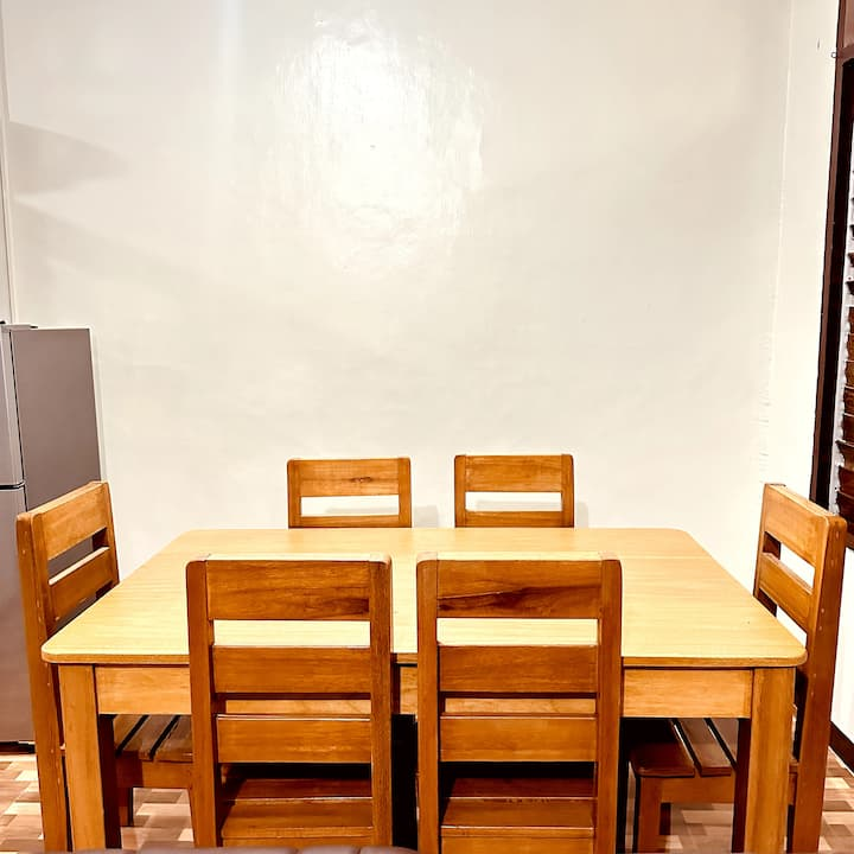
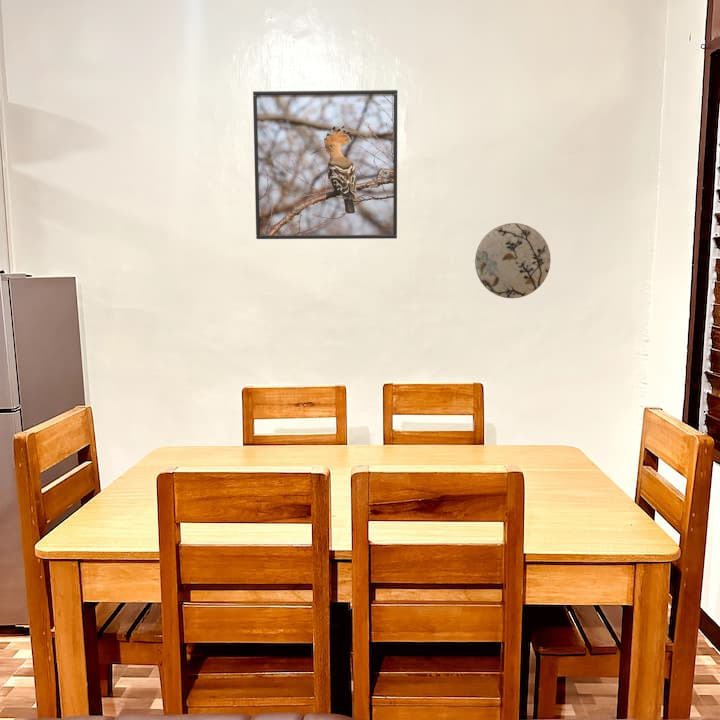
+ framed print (325, 165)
+ decorative plate (512, 261)
